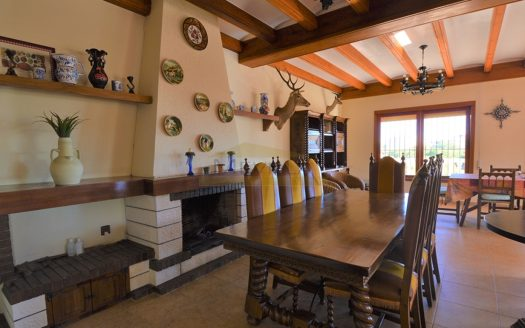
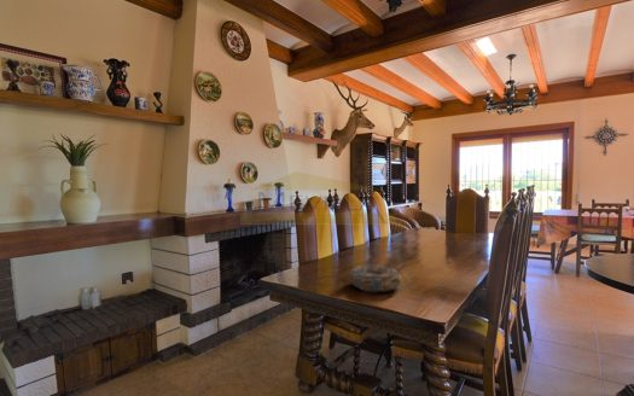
+ decorative bowl (374, 278)
